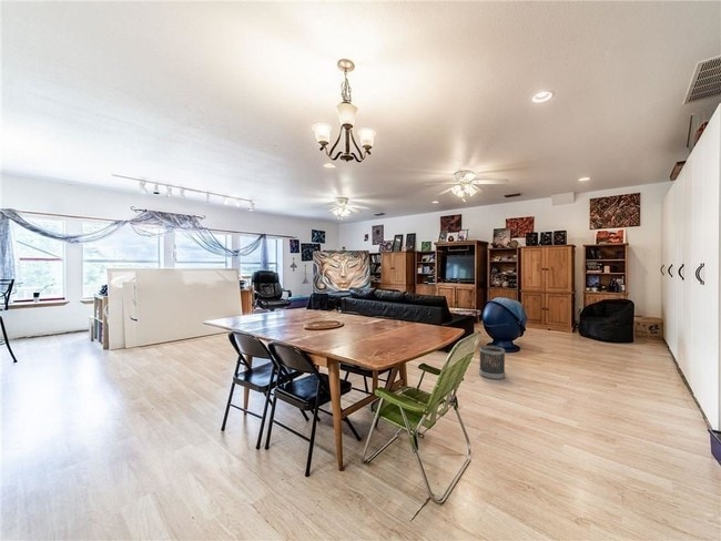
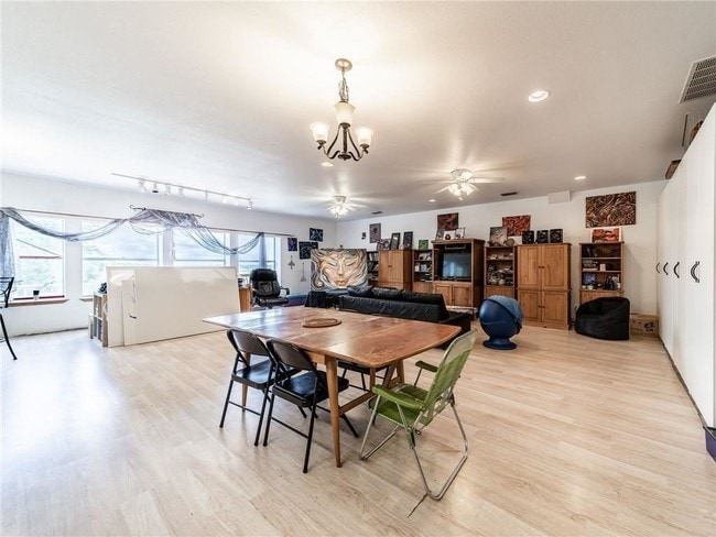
- wastebasket (491, 361)
